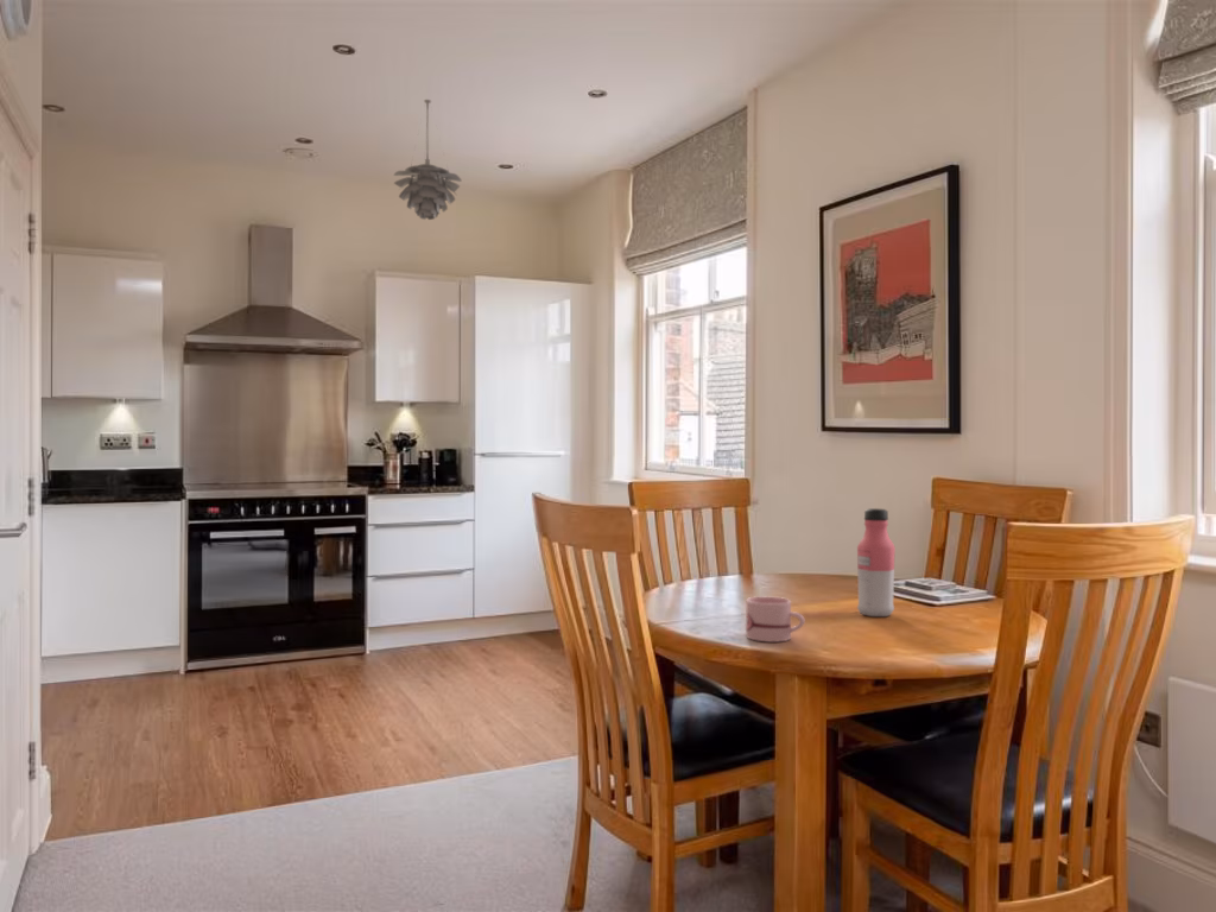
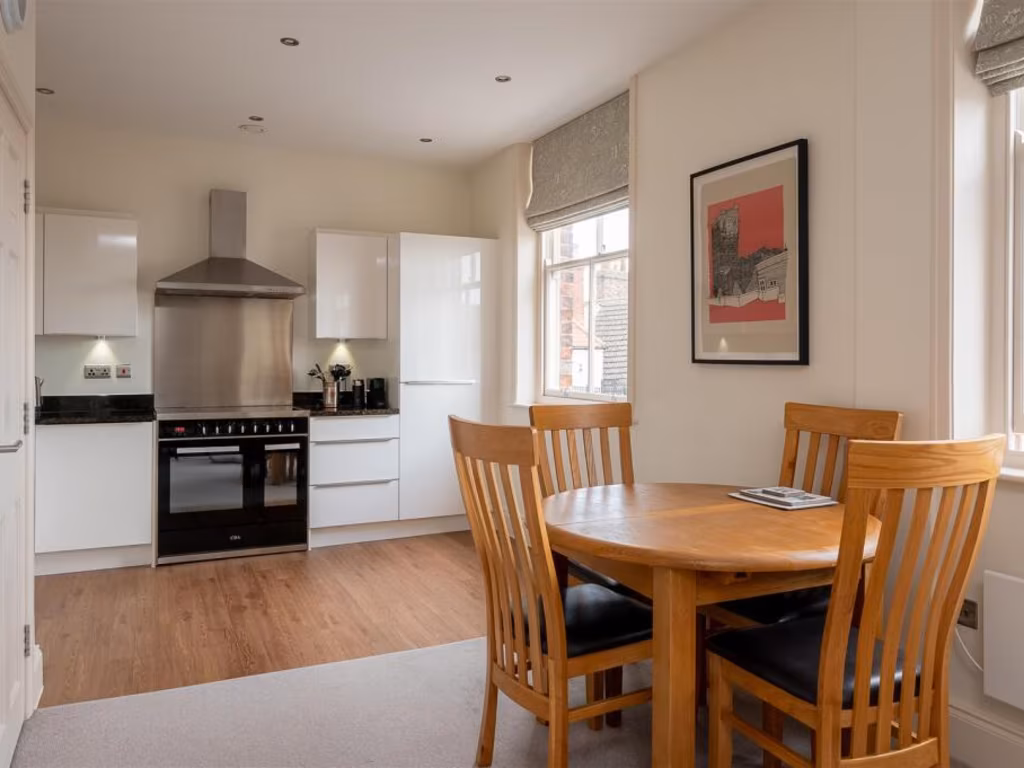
- pendant light (428, 159)
- water bottle (875, 560)
- mug (774, 619)
